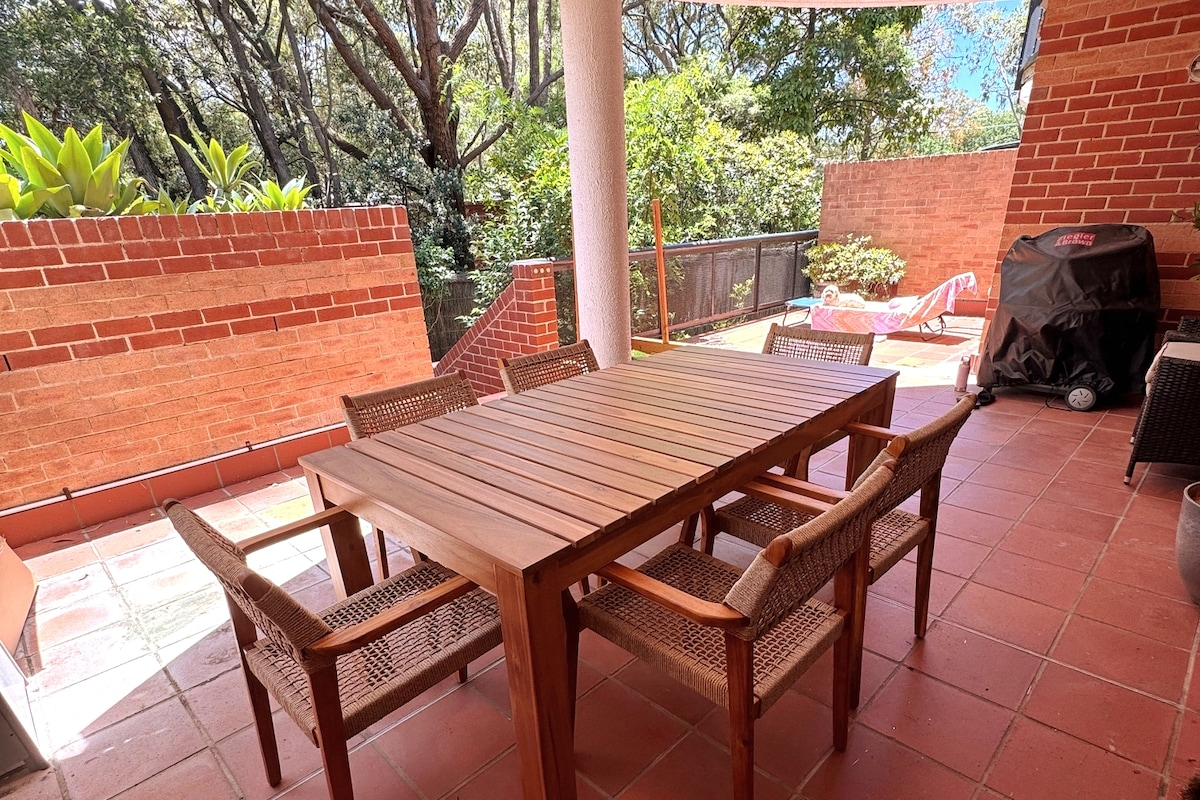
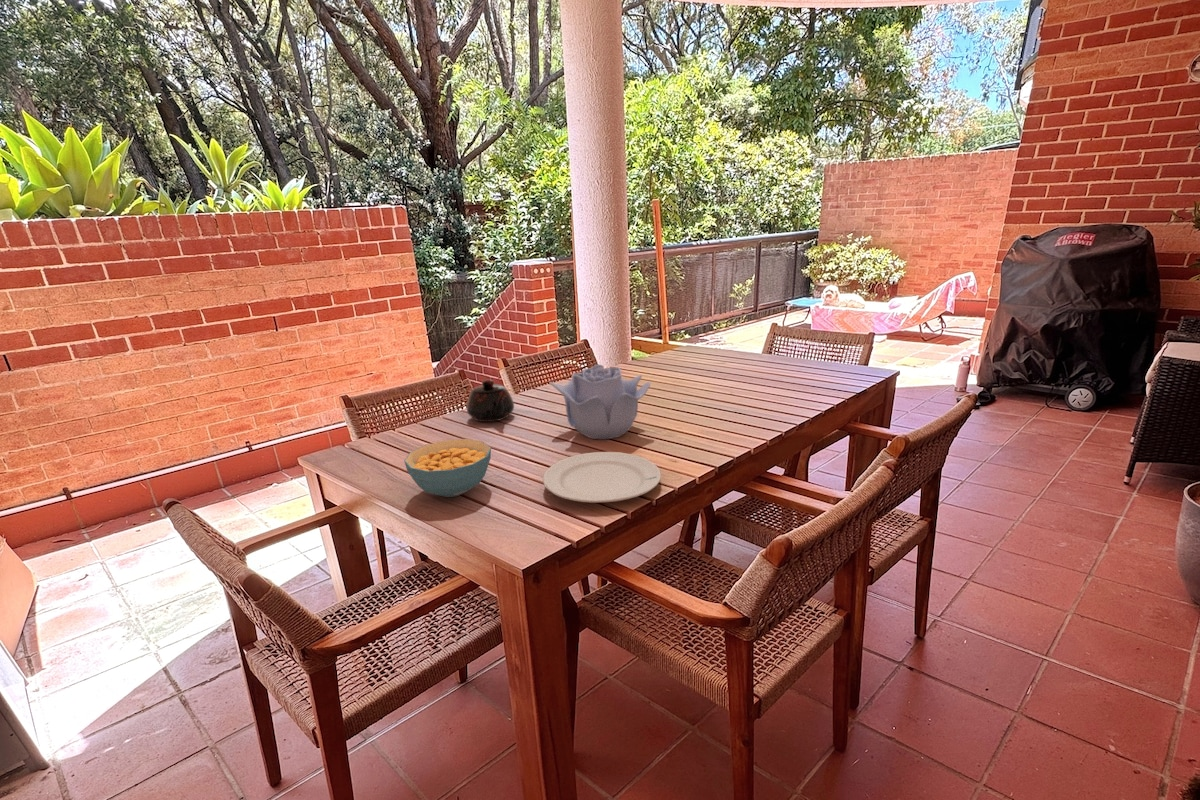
+ teapot (490, 399)
+ cereal bowl (450, 472)
+ chinaware (602, 479)
+ decorative bowl (602, 400)
